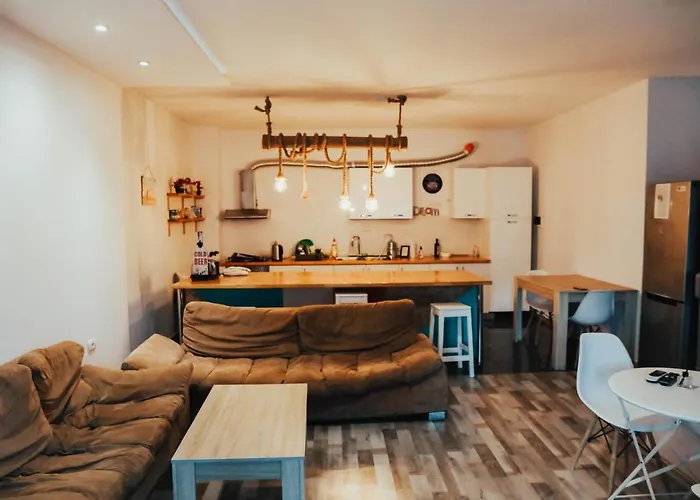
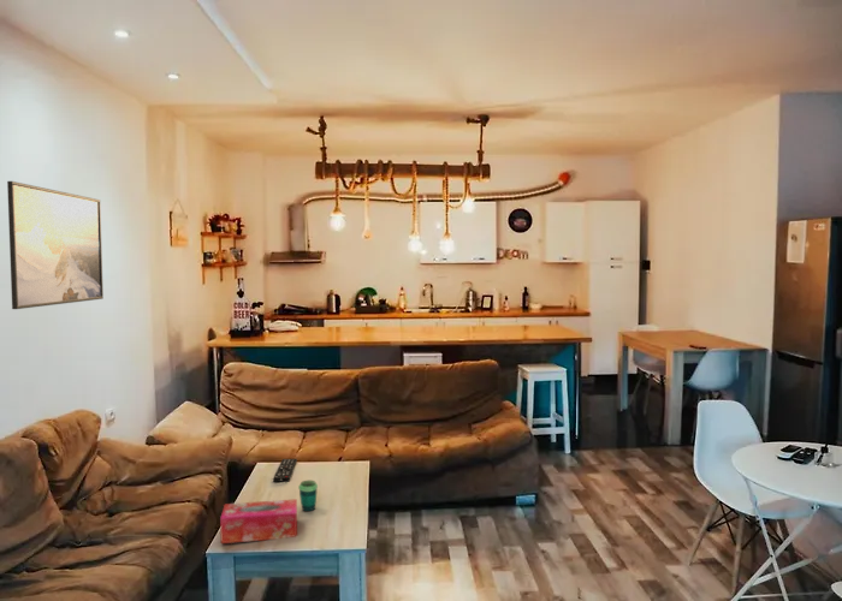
+ remote control (285, 469)
+ tissue box (260, 520)
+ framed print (61, 248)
+ cup (308, 495)
